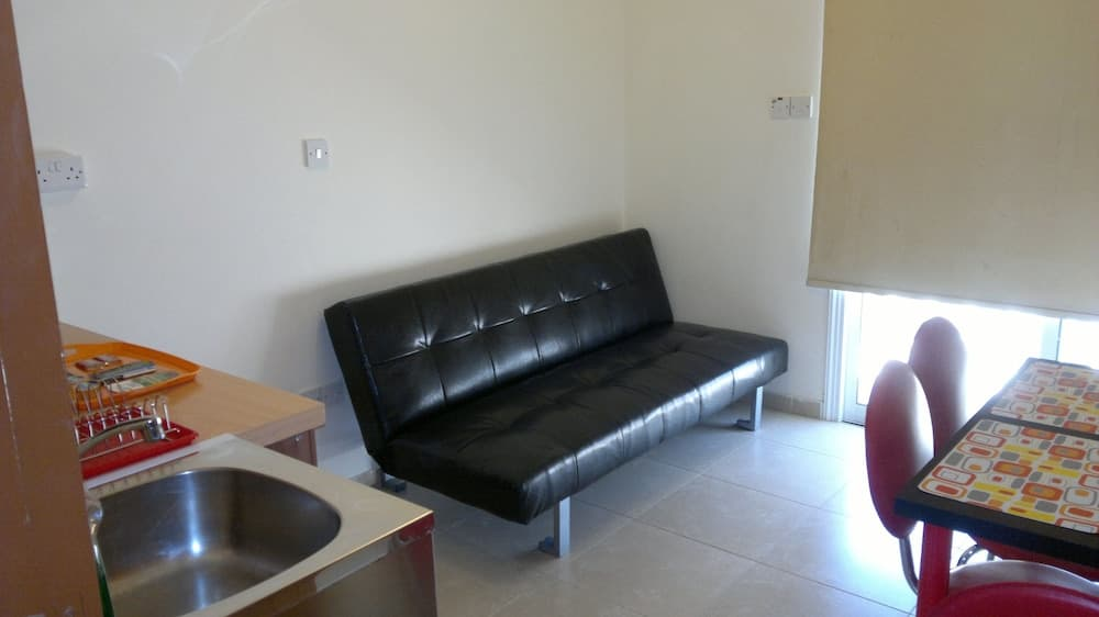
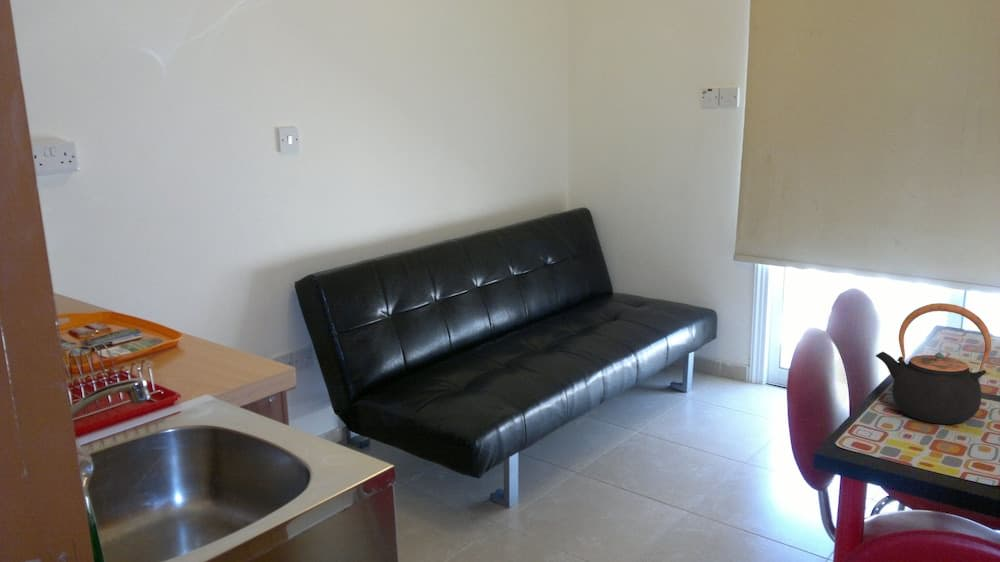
+ teapot (930, 357)
